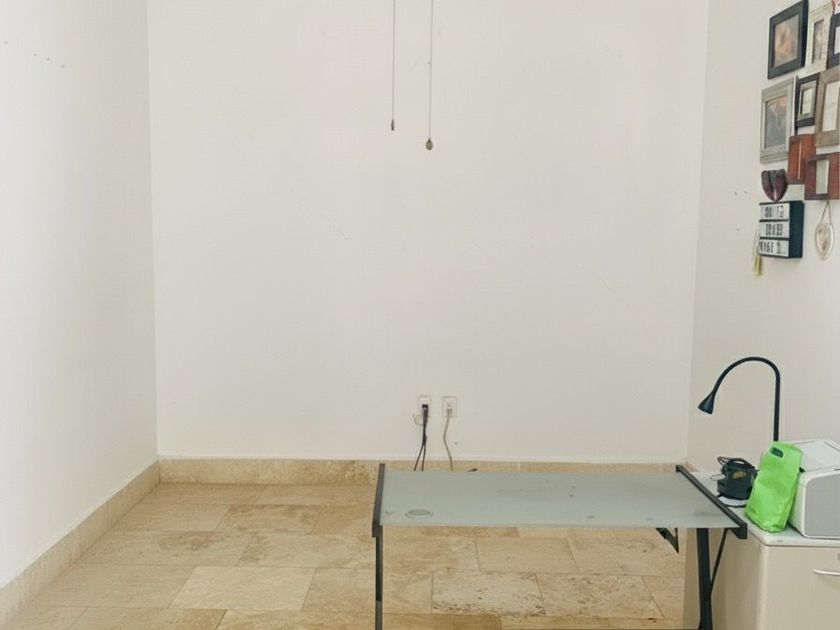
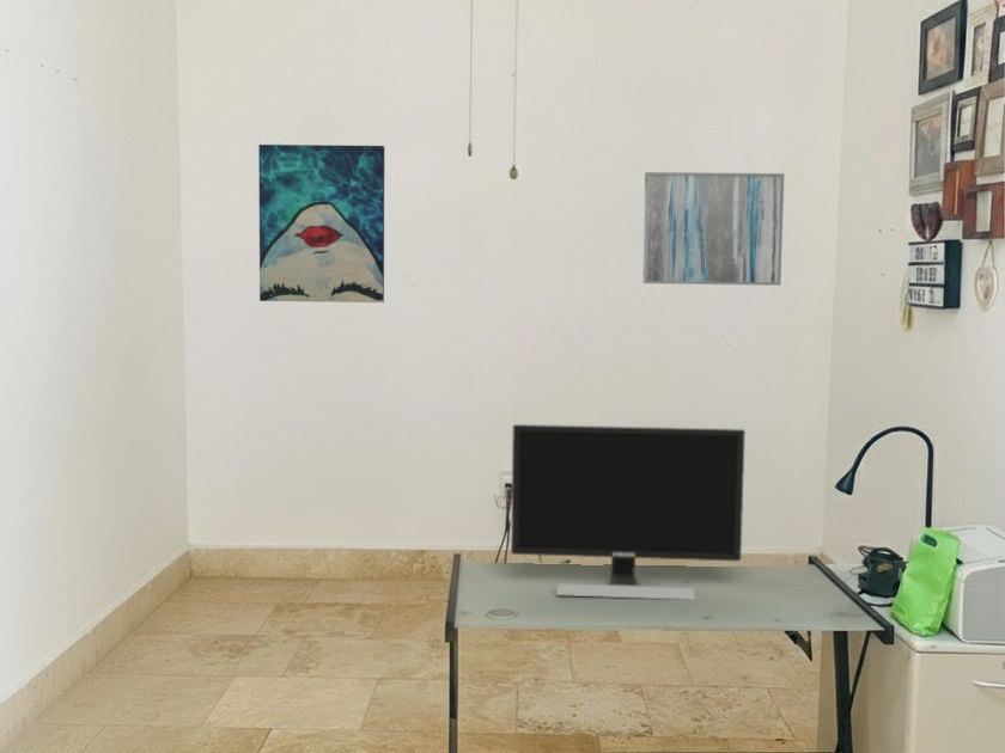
+ monitor (625, 507)
+ wall art (712, 228)
+ wall art (322, 224)
